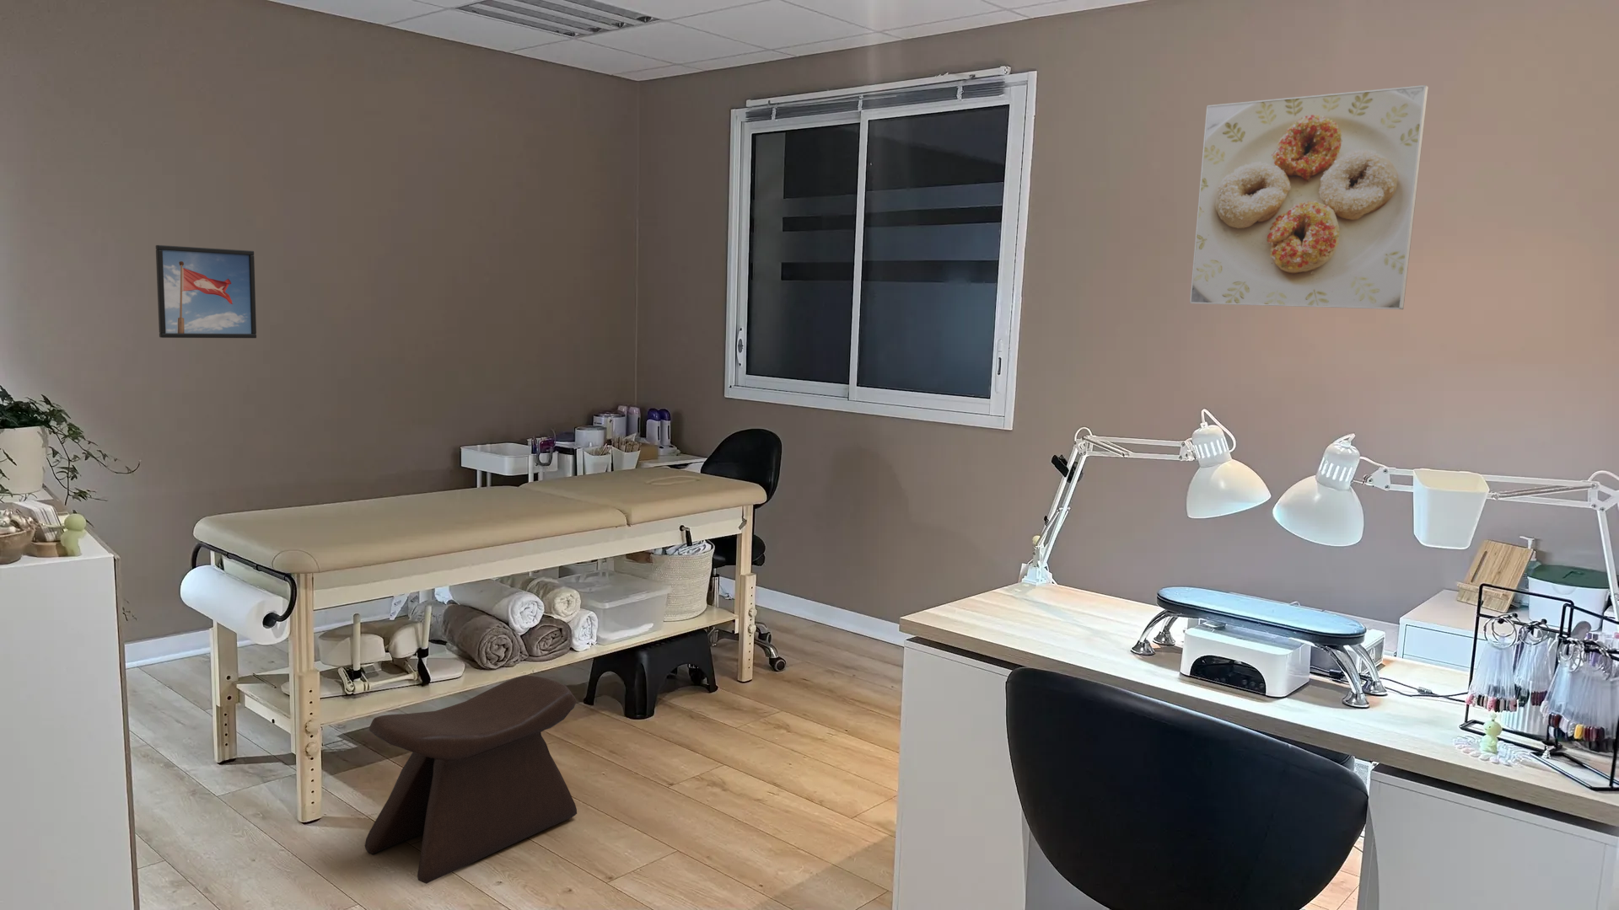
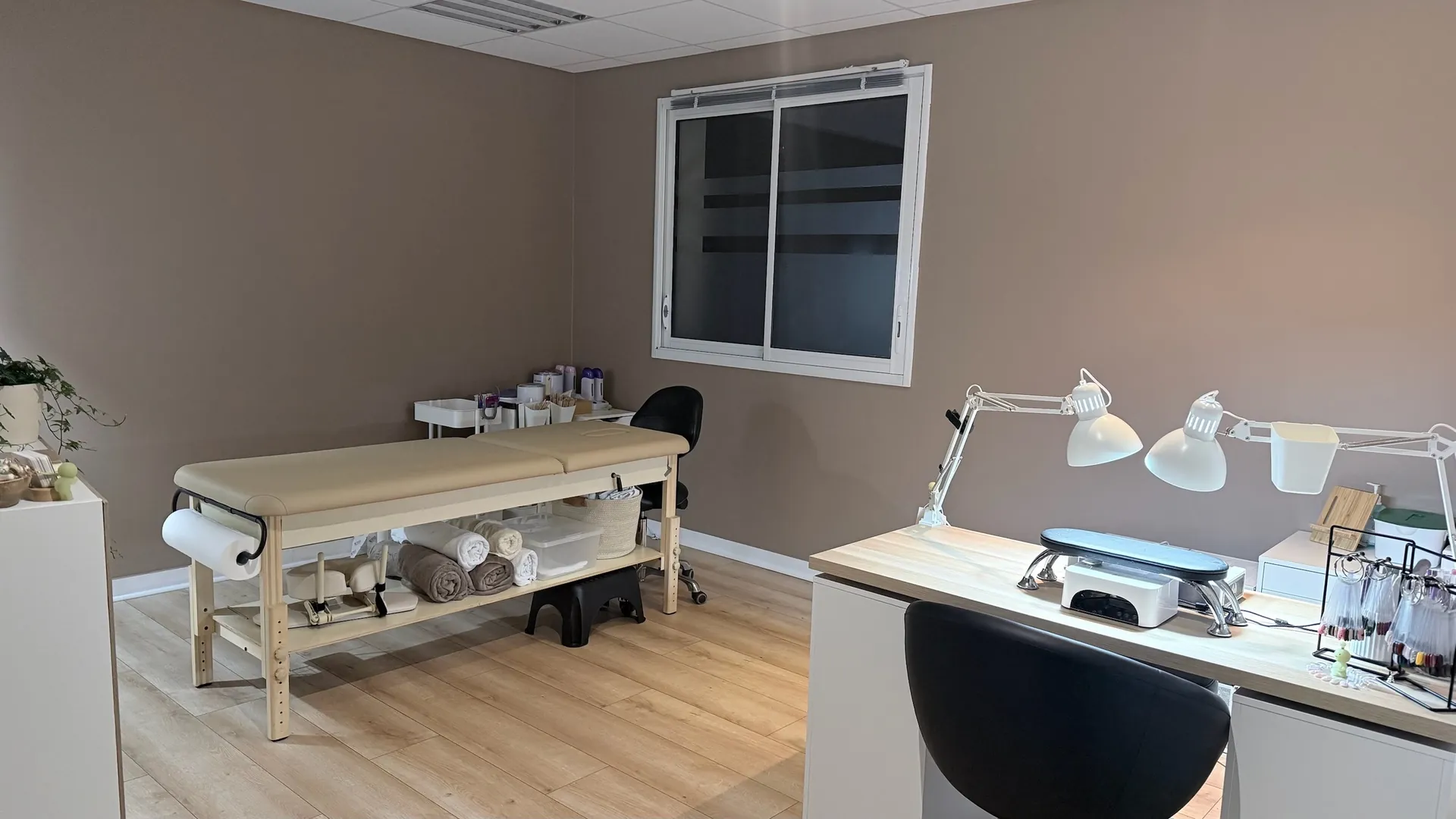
- stool (476, 767)
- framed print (1300, 202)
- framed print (208, 293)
